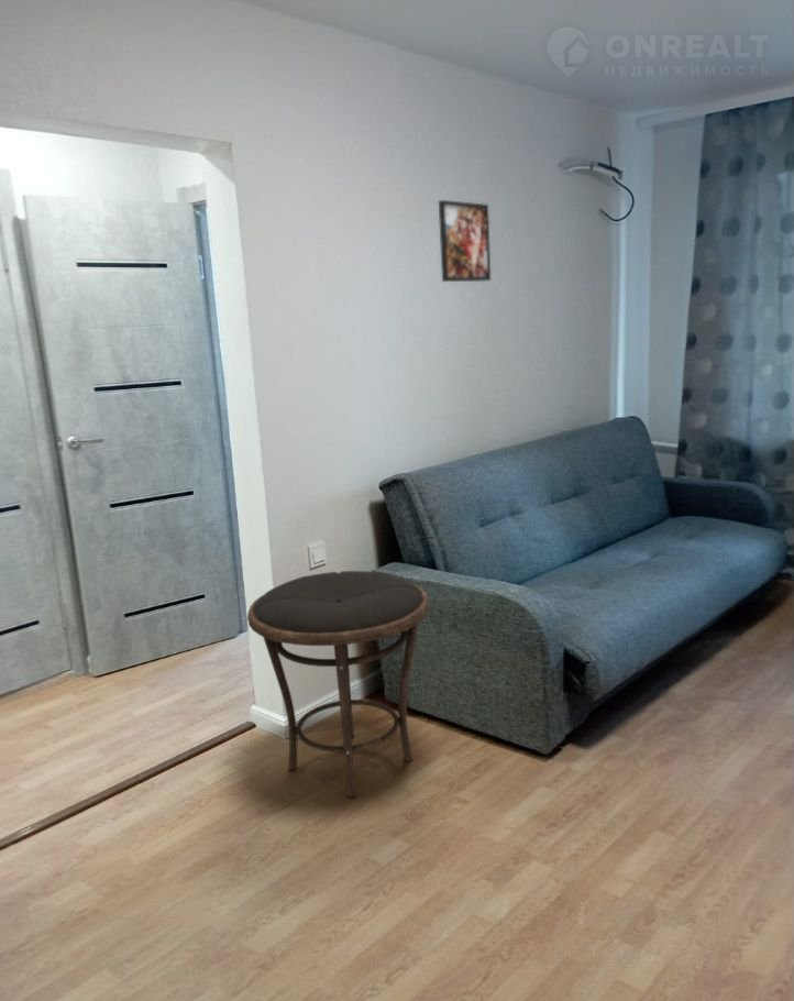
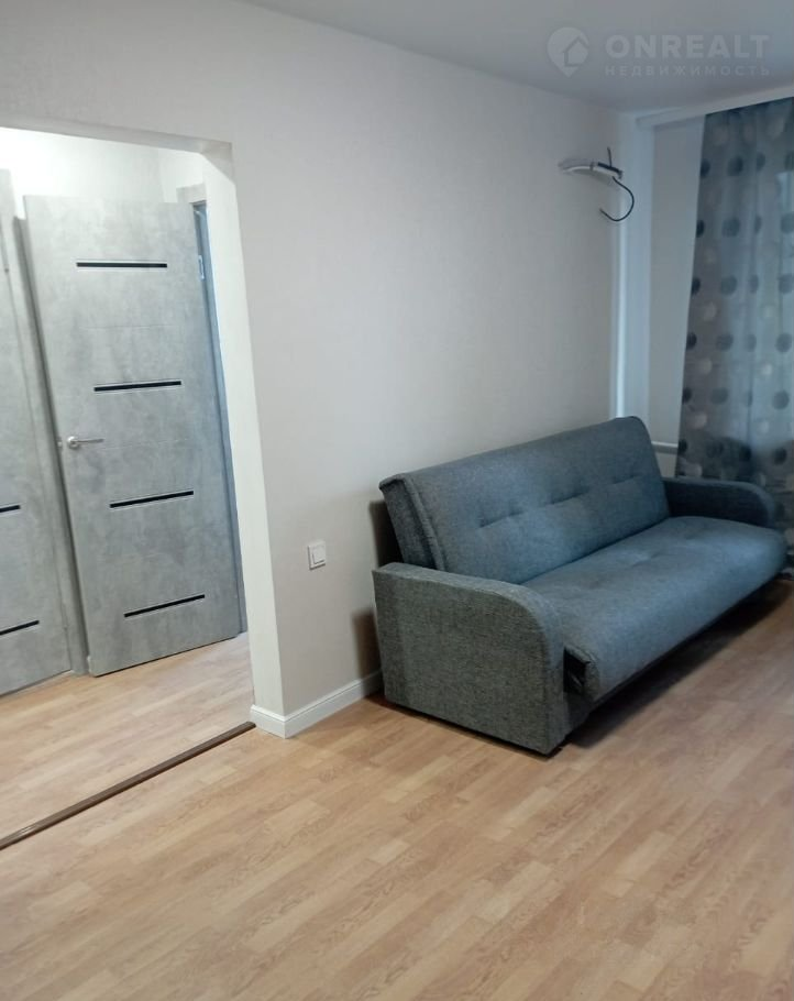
- side table (344, 679)
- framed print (465, 242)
